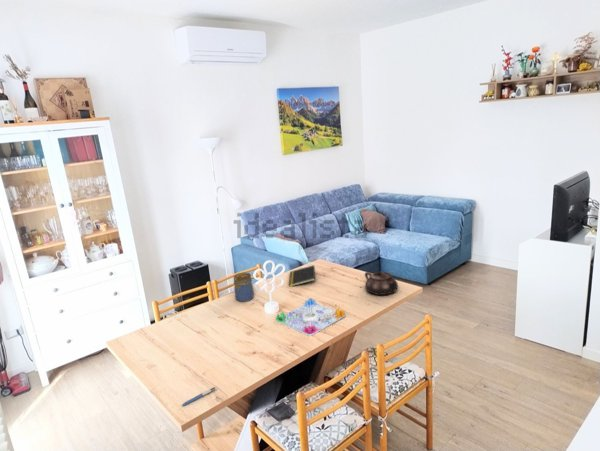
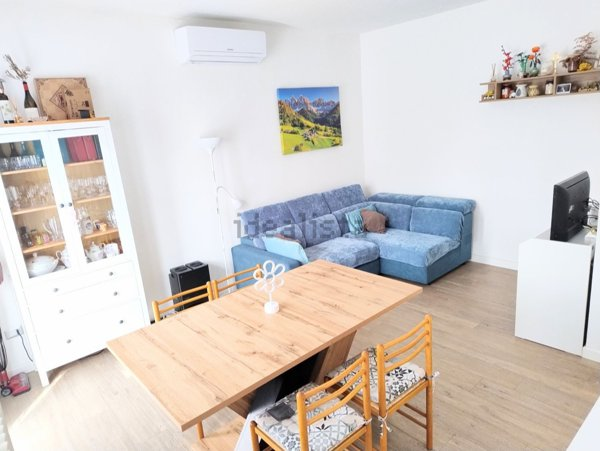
- board game (310, 315)
- teapot (381, 281)
- pen (199, 395)
- jar (242, 286)
- notepad (302, 275)
